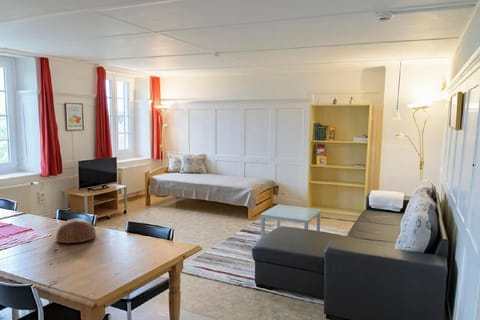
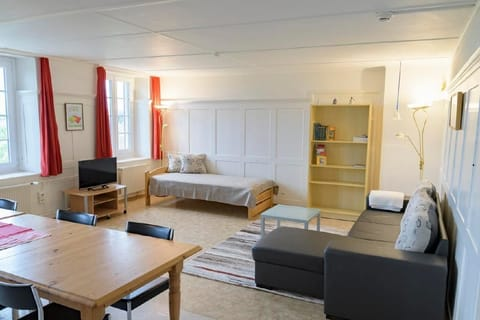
- bowl (76, 229)
